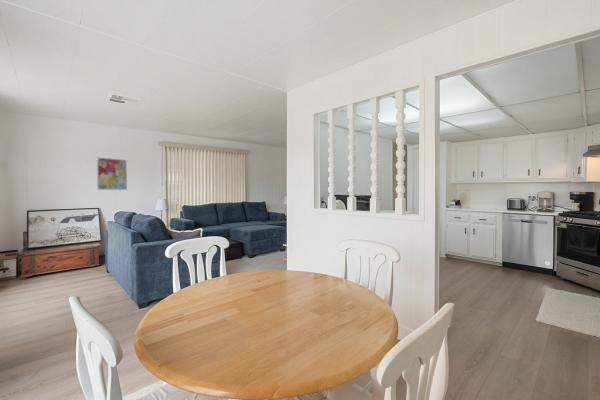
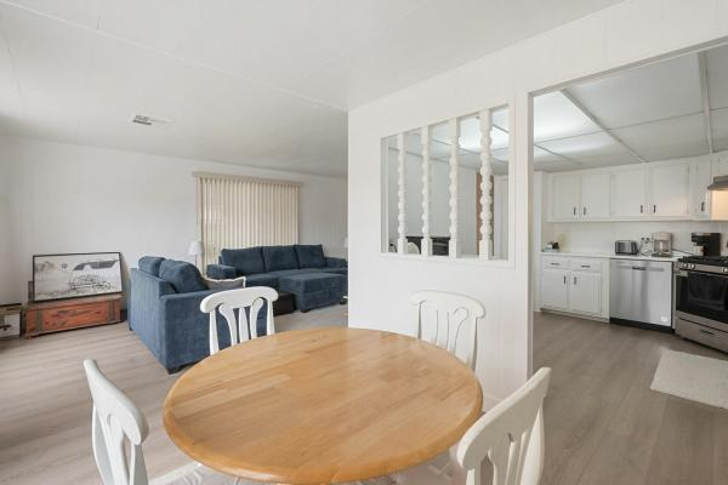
- wall art (112, 174)
